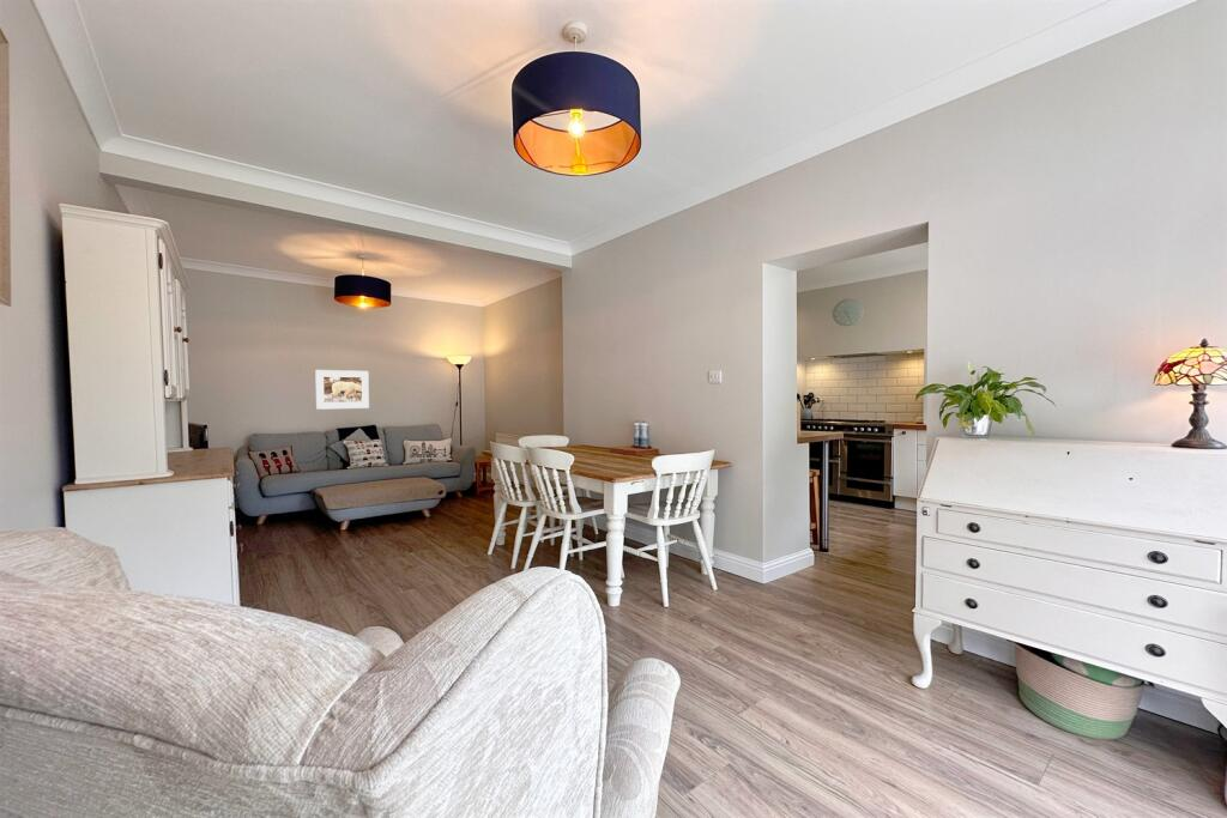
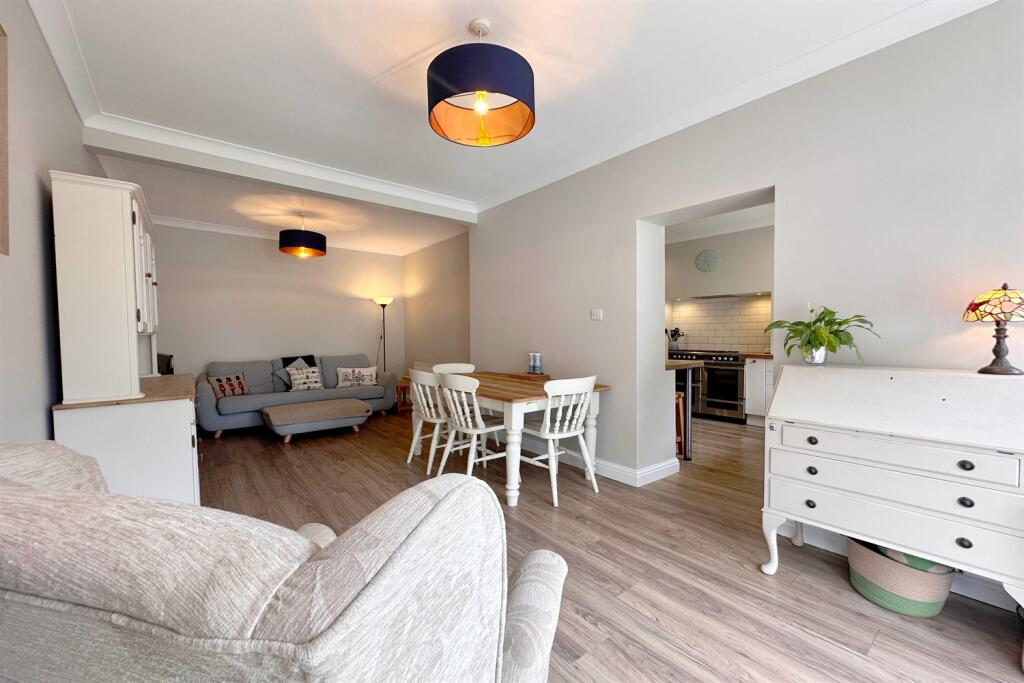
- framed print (343, 389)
